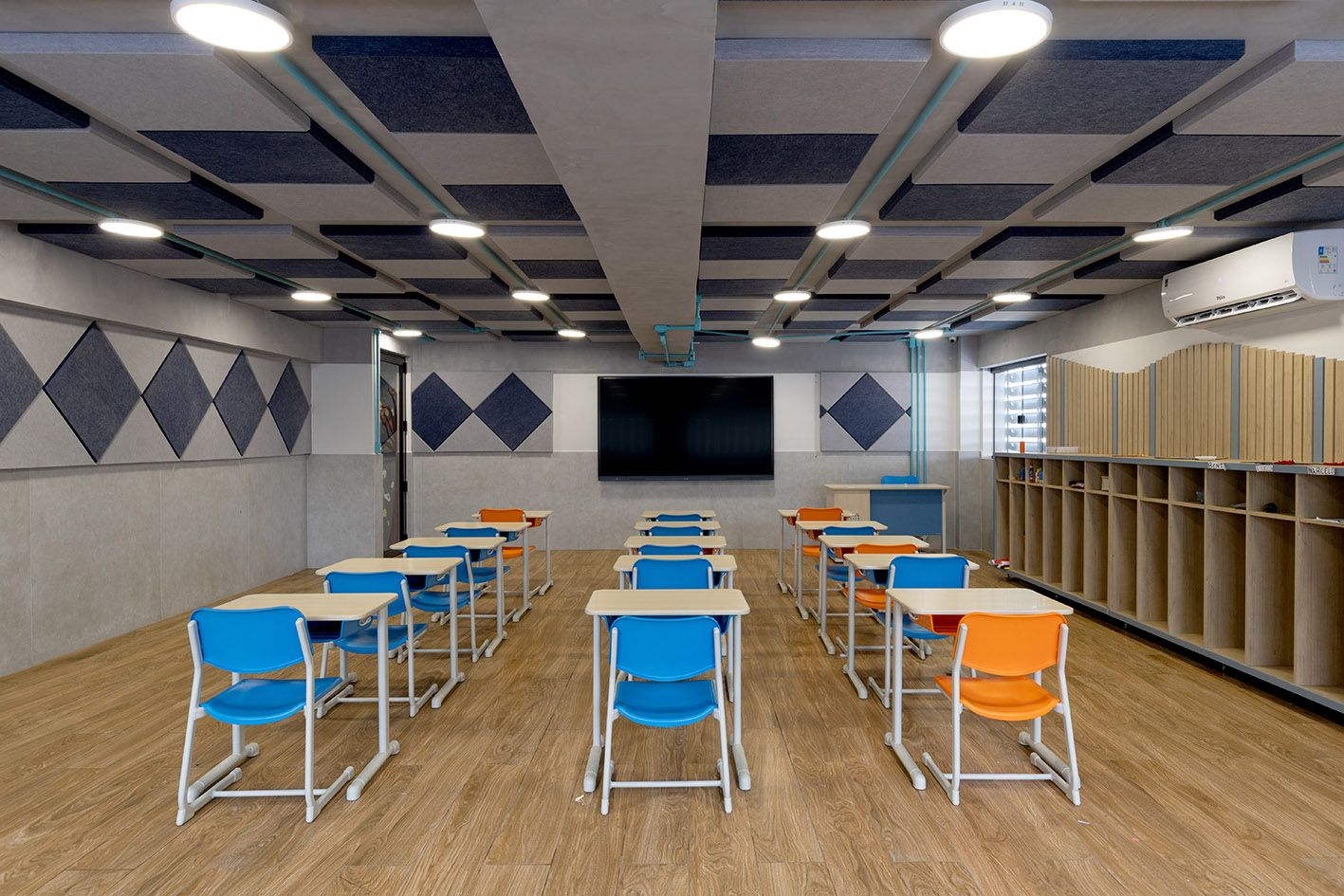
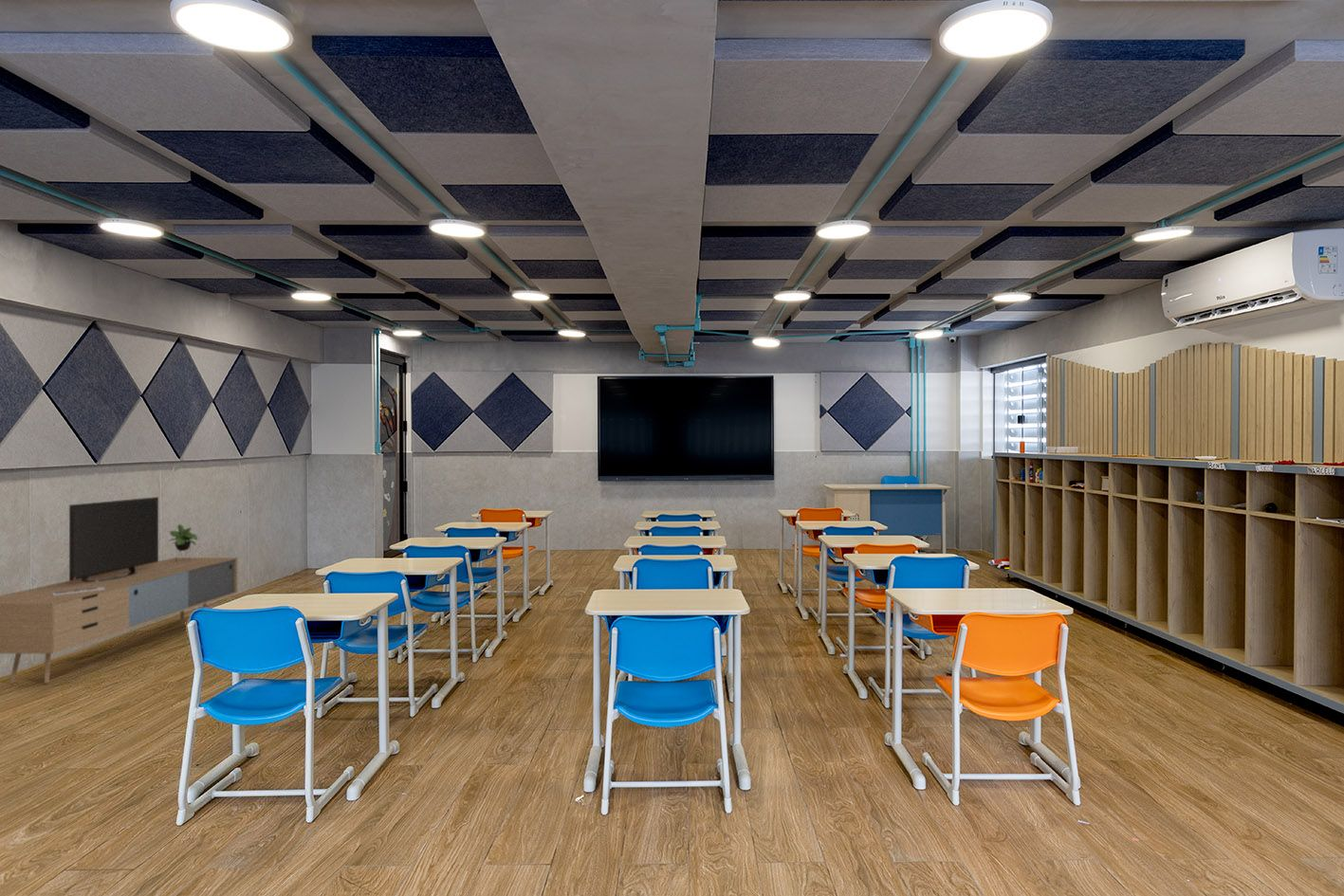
+ media console (121, 574)
